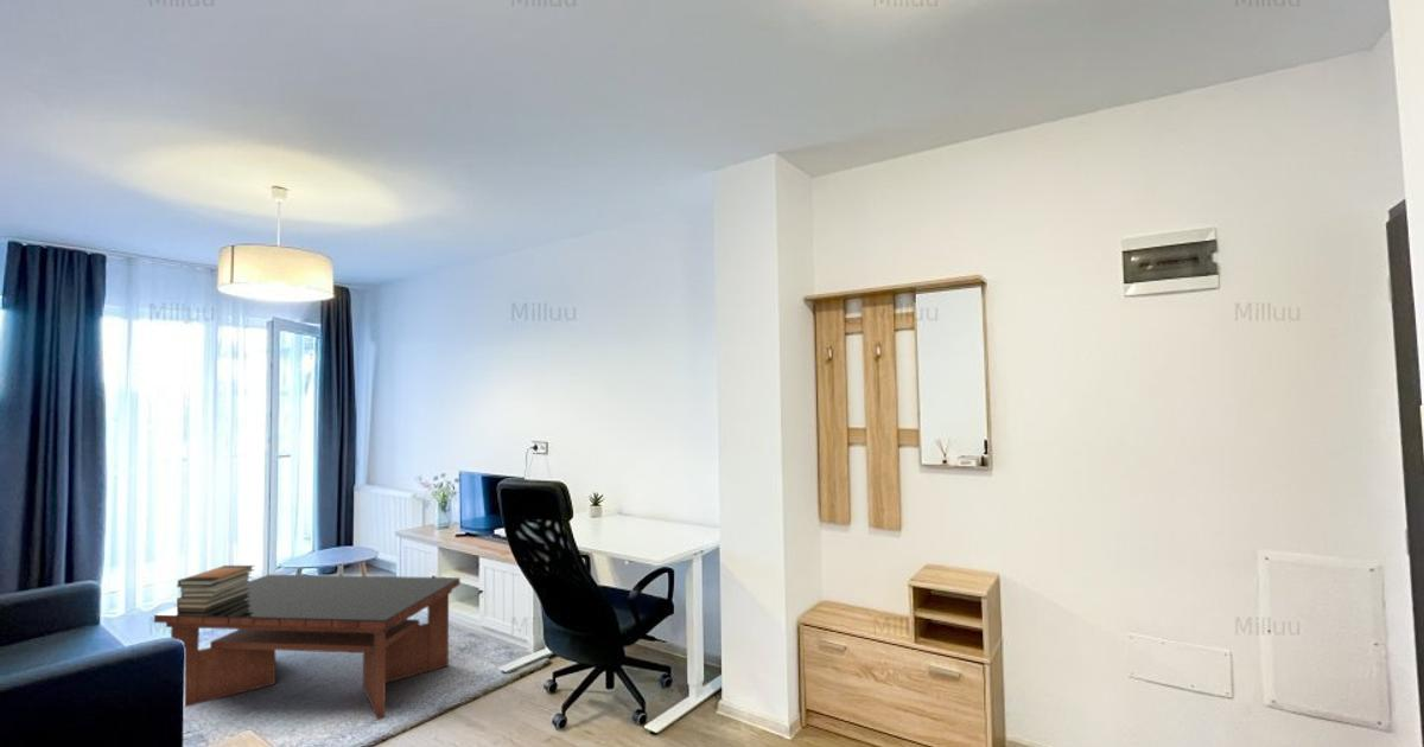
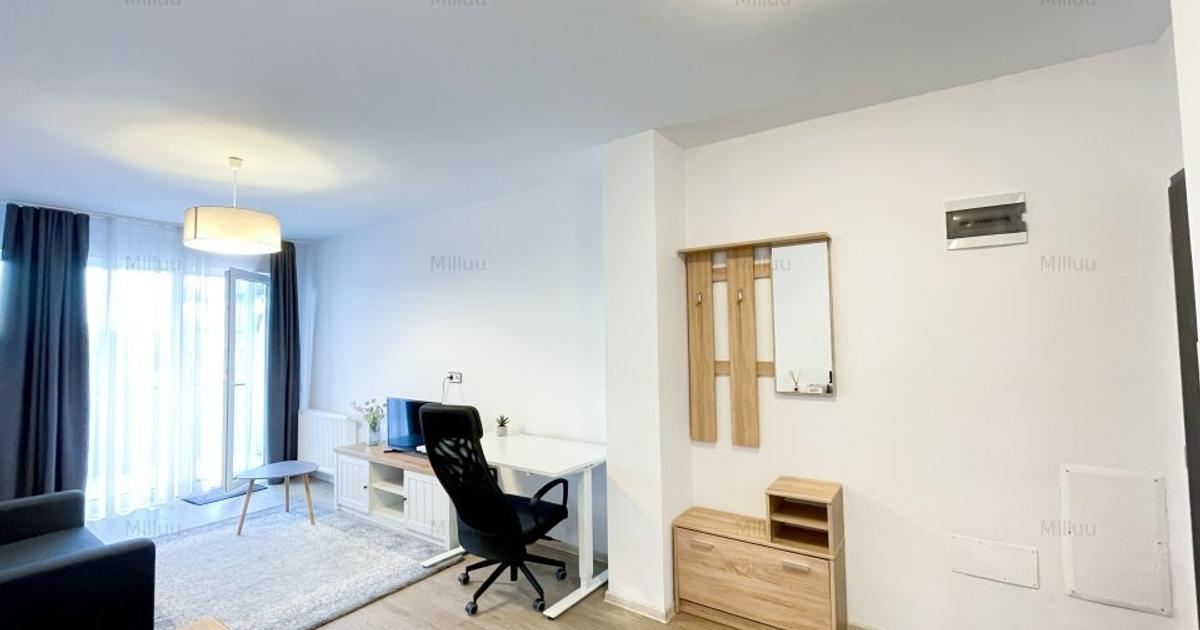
- book stack (216, 585)
- coffee table (319, 639)
